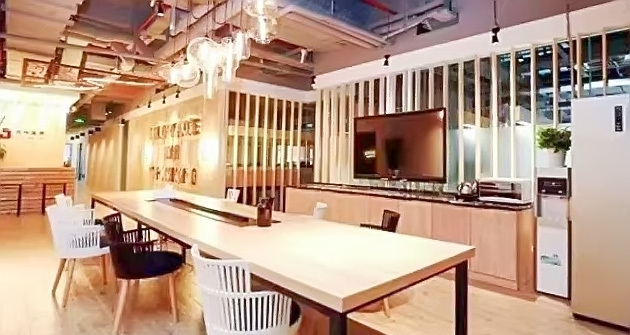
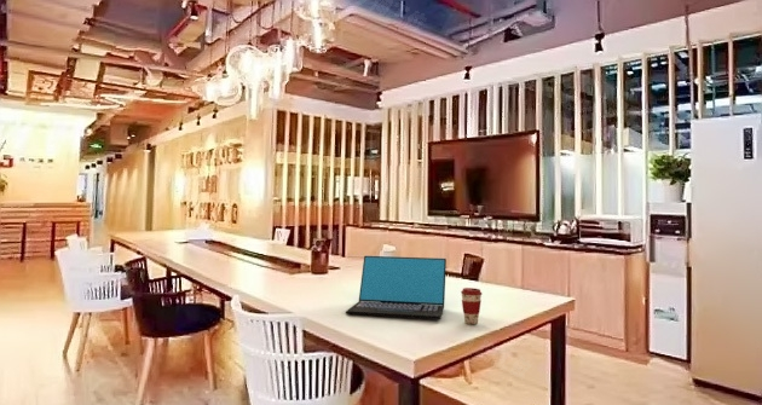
+ coffee cup (471, 306)
+ laptop (398, 284)
